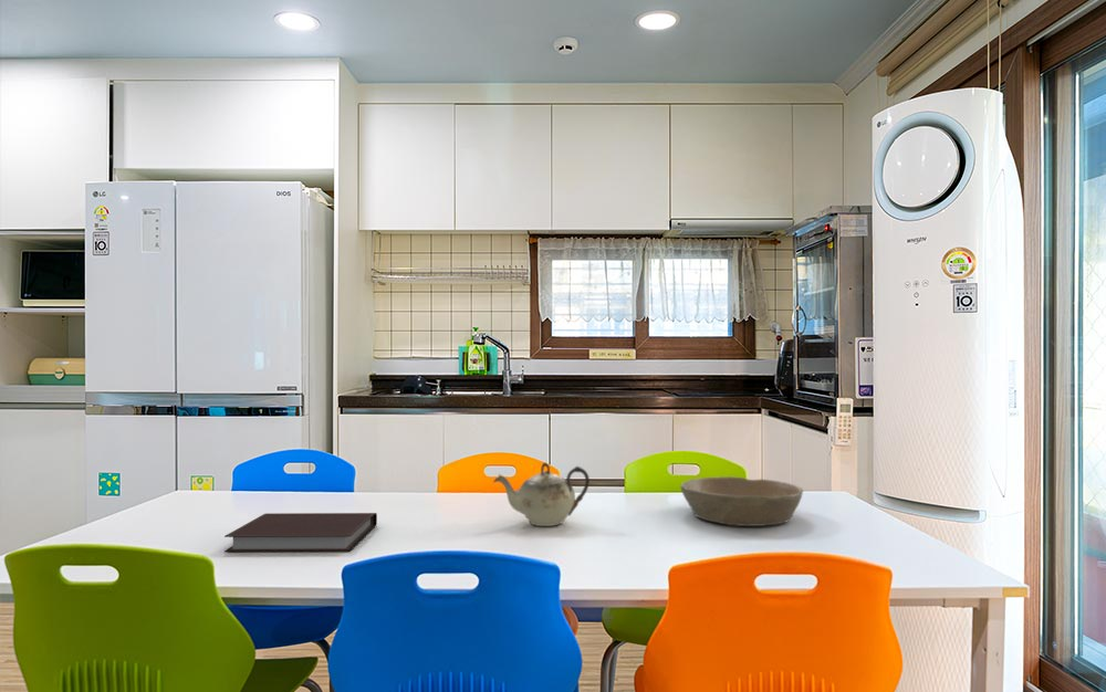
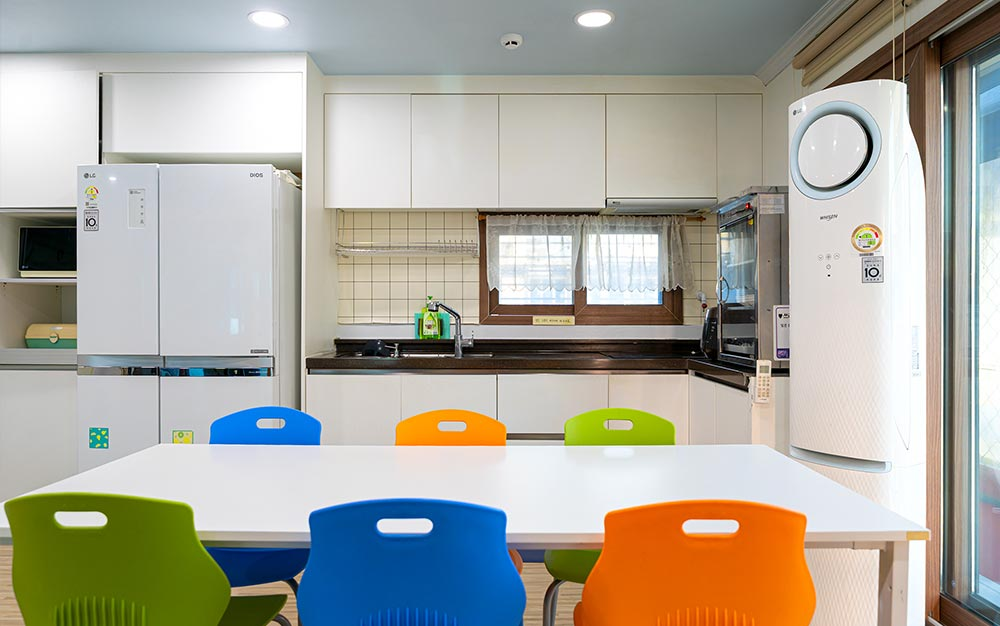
- bowl (741, 500)
- notebook (305, 530)
- teapot (541, 492)
